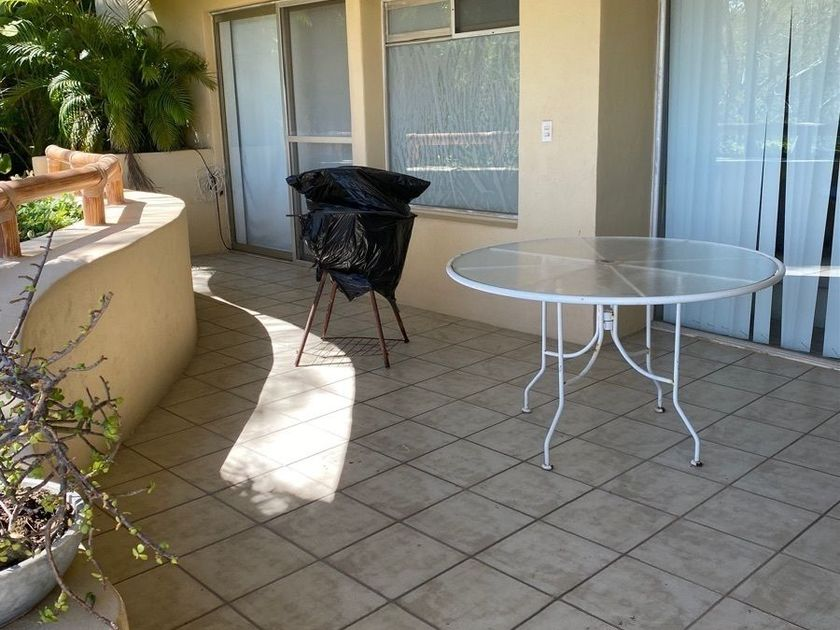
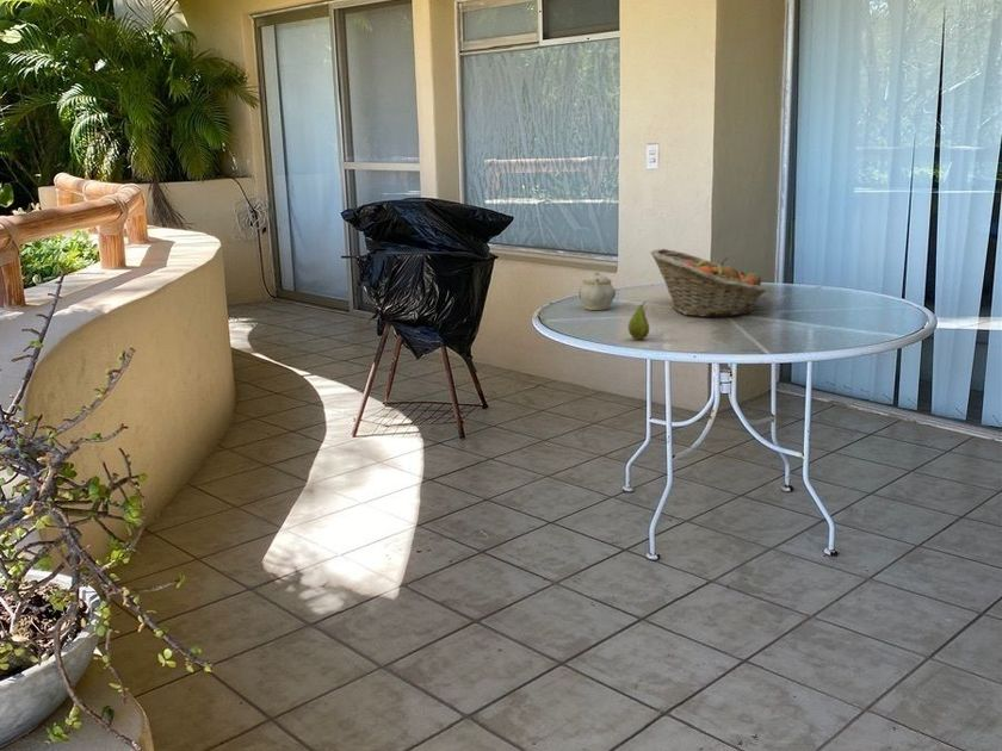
+ teapot (596, 290)
+ fruit (638, 319)
+ fruit basket (707, 280)
